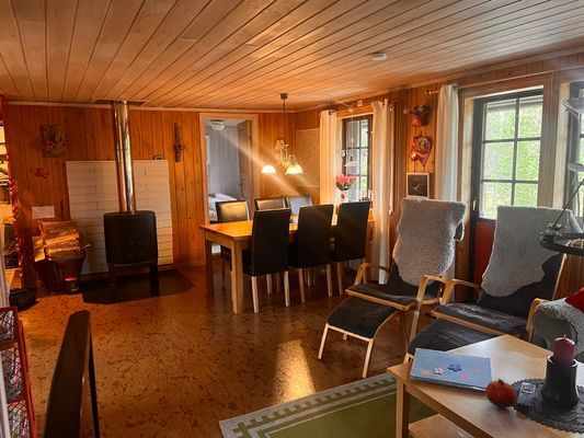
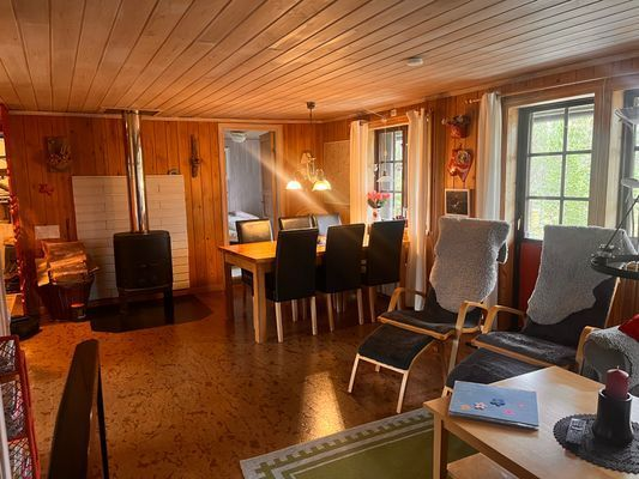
- fruit (501, 392)
